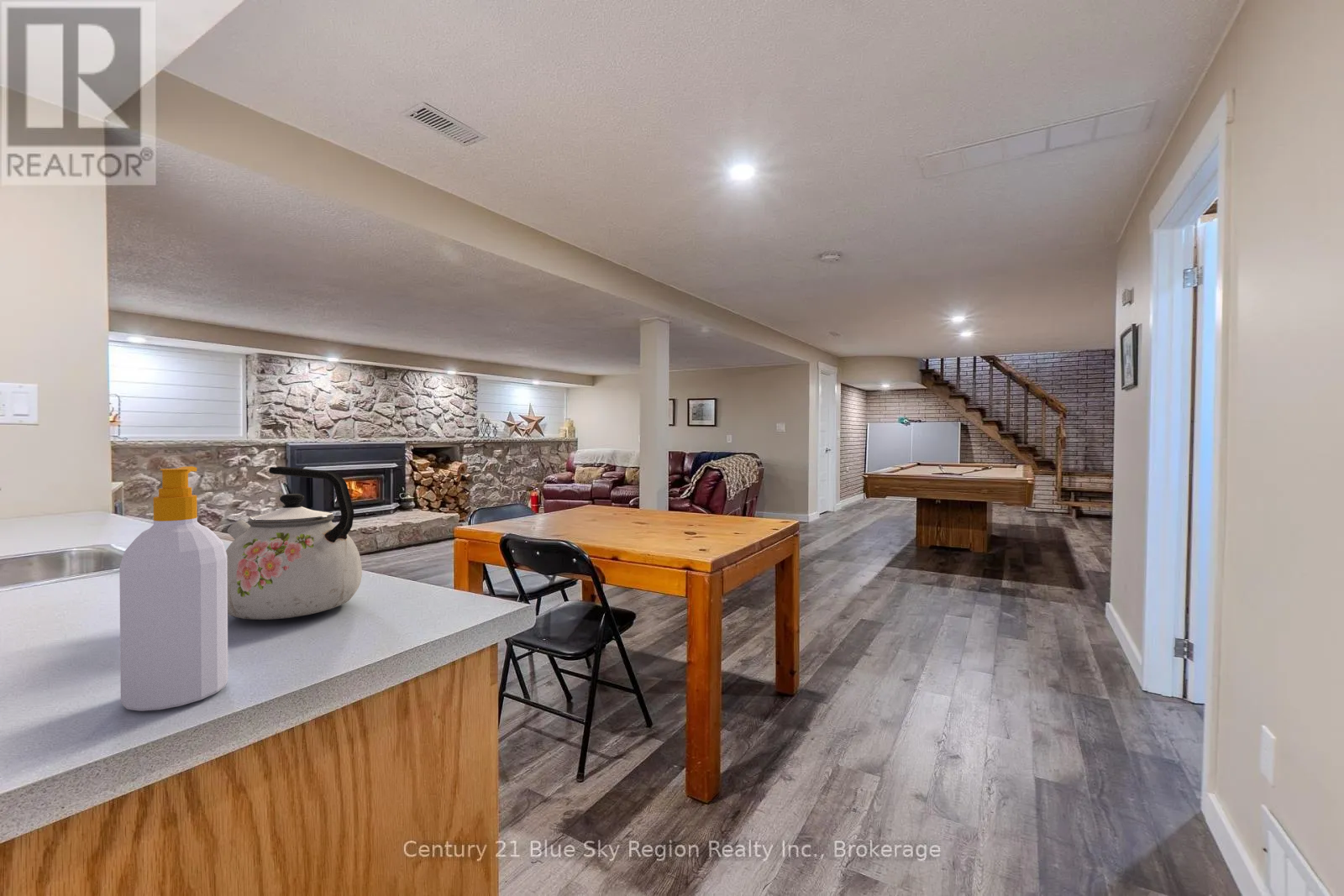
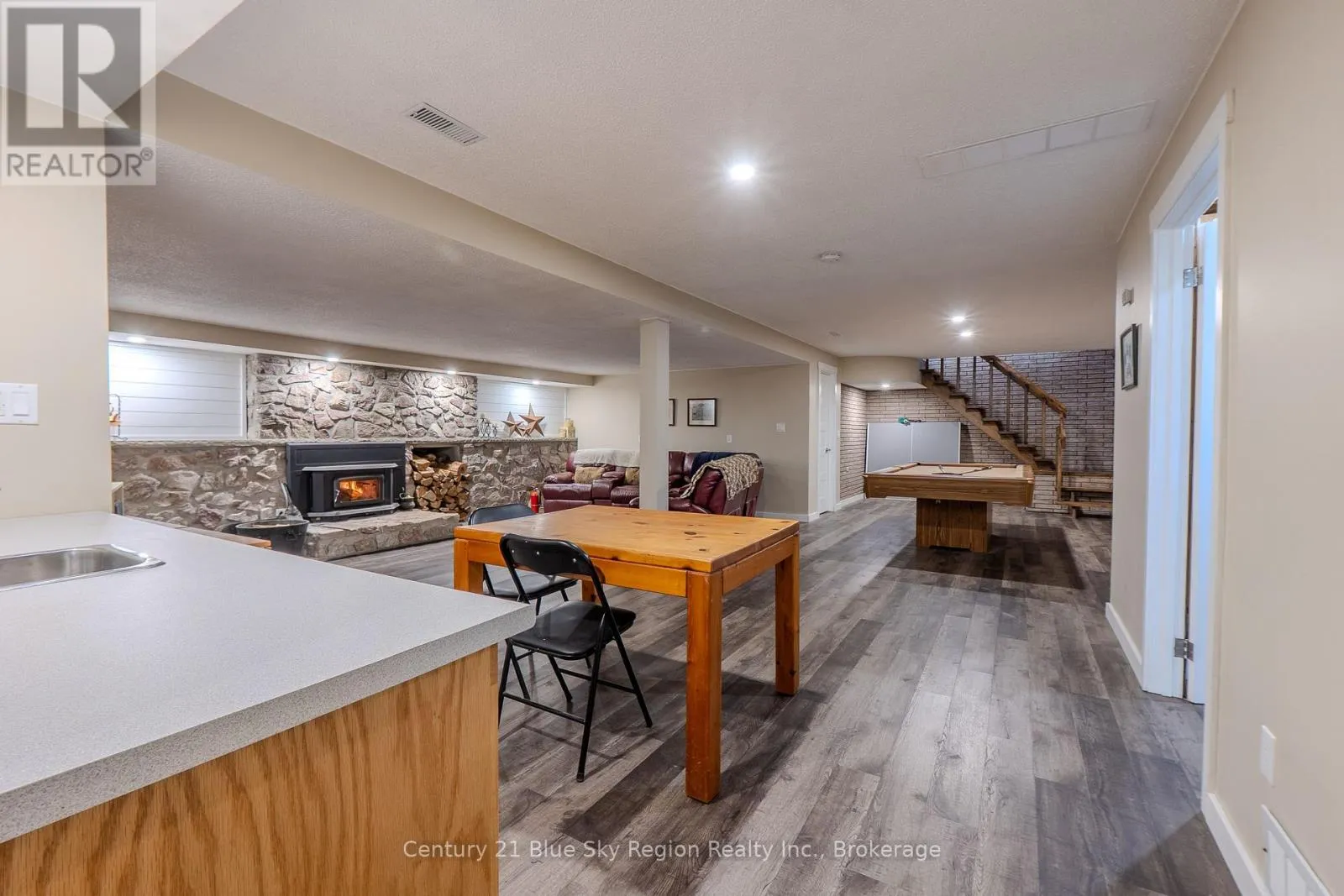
- kettle (291, 537)
- soap bottle (177, 580)
